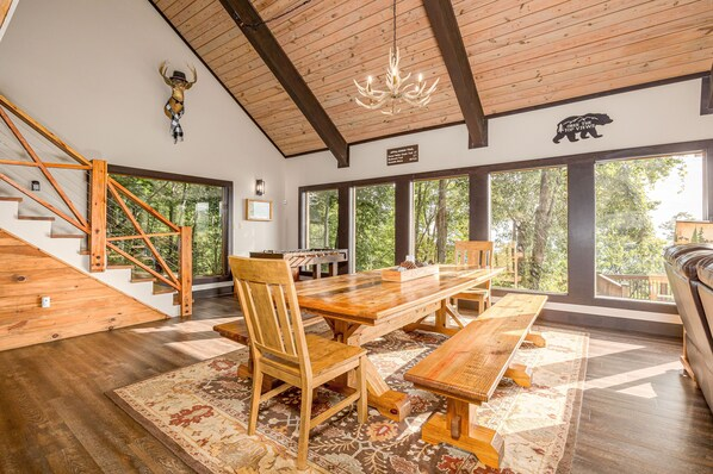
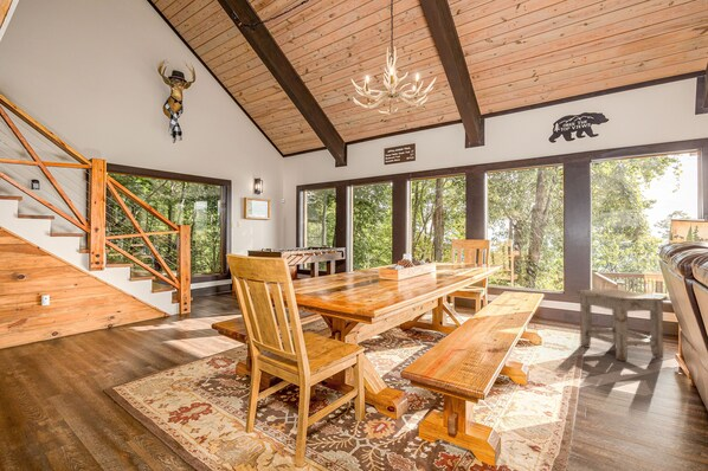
+ stool (619, 322)
